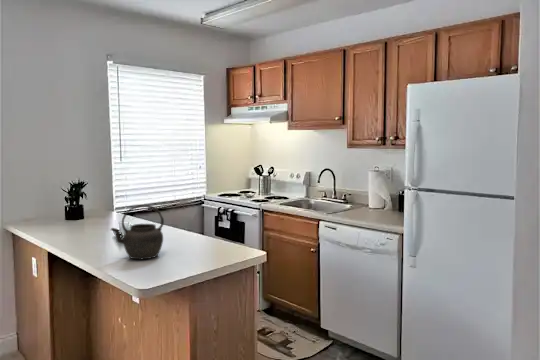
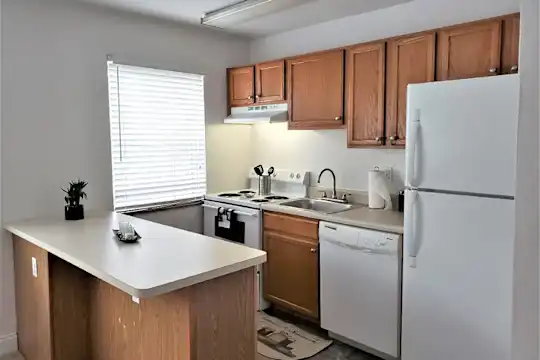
- kettle (137, 231)
